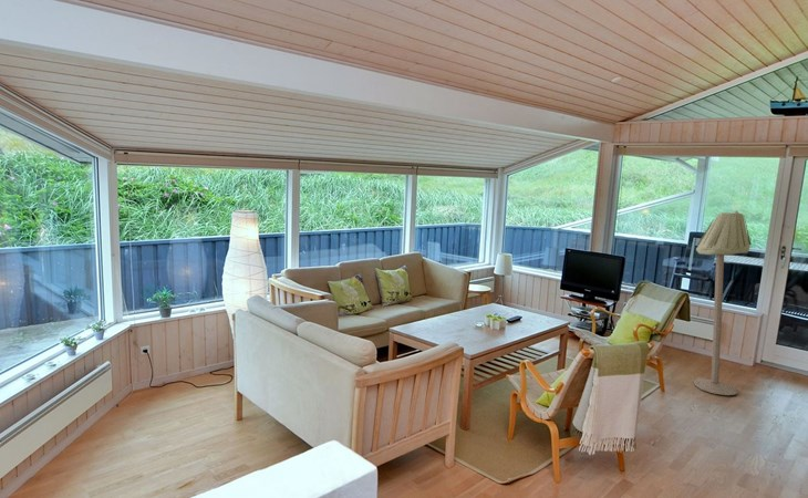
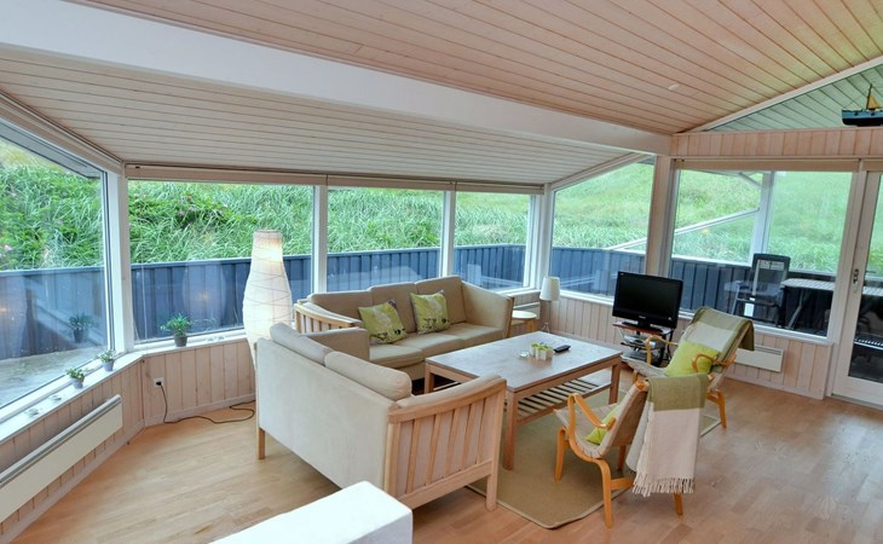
- floor lamp (718, 301)
